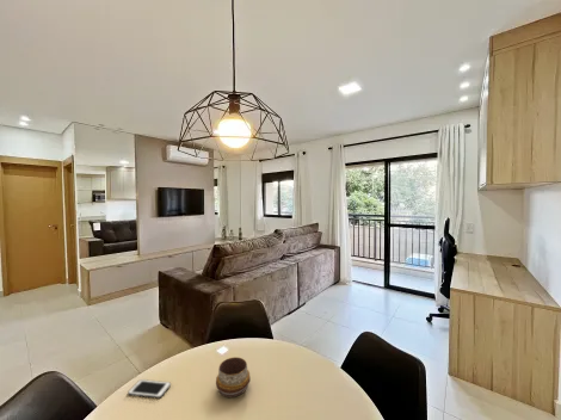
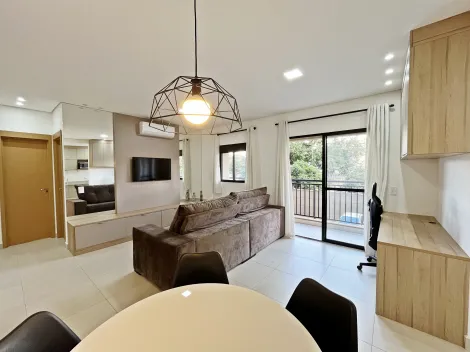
- decorative bowl (233, 376)
- cell phone (149, 388)
